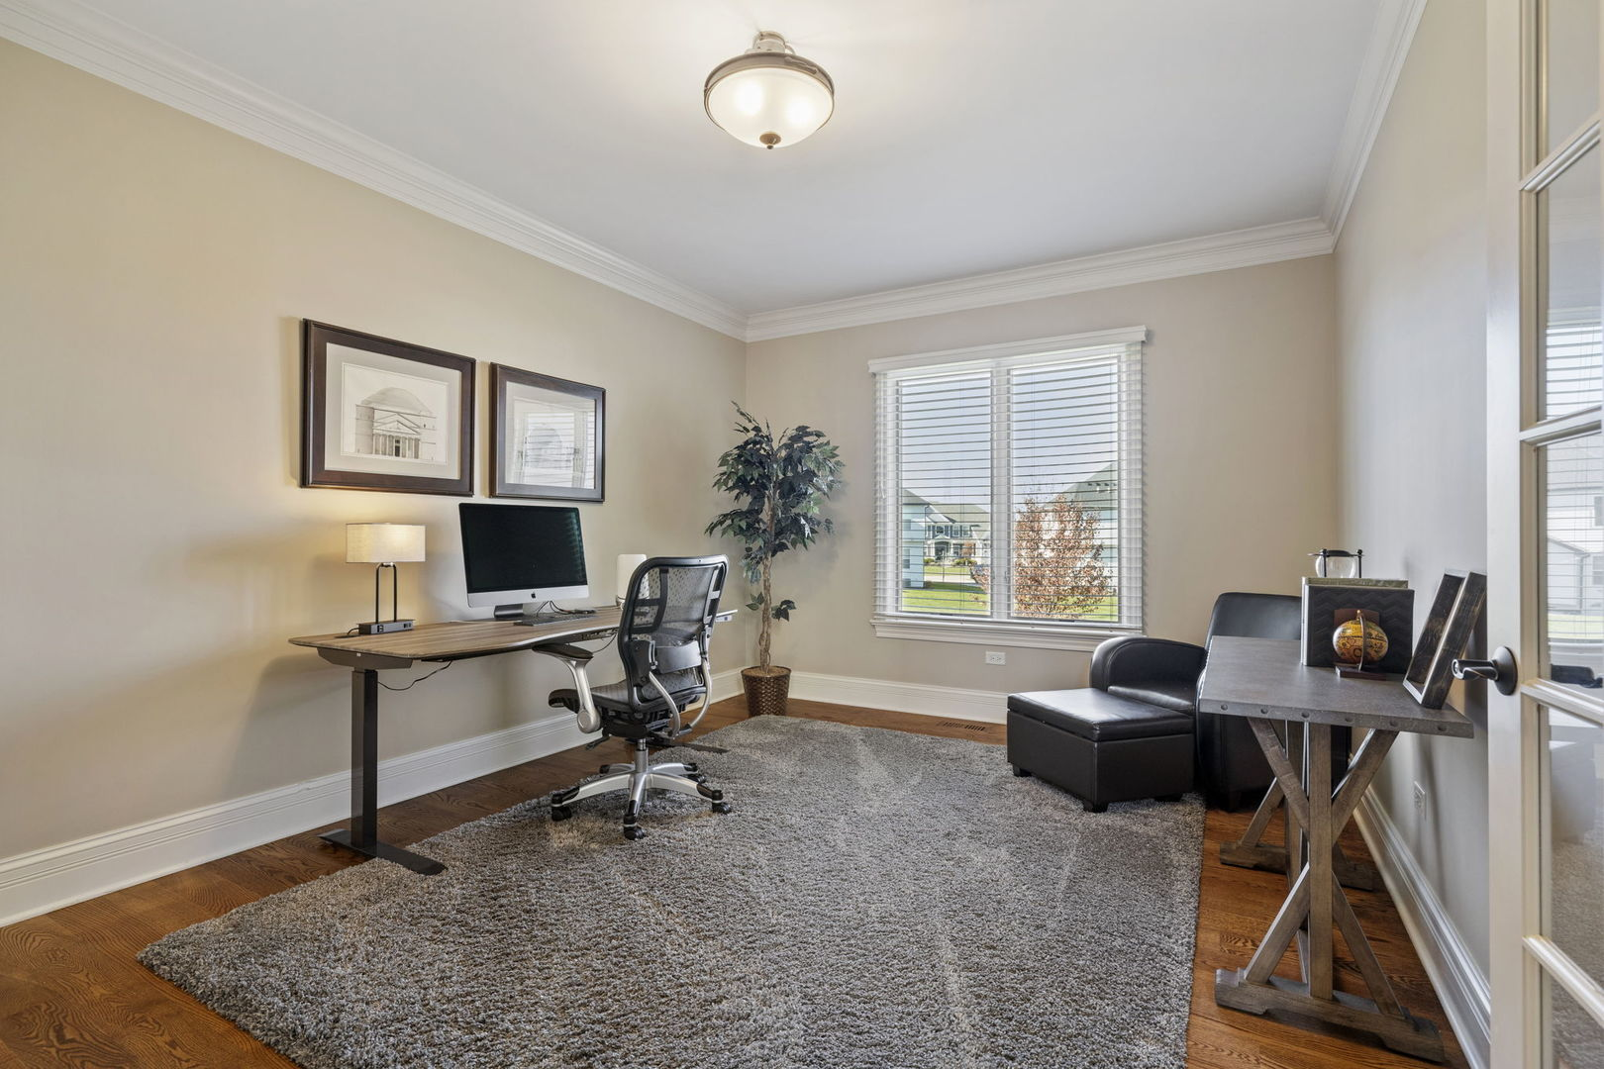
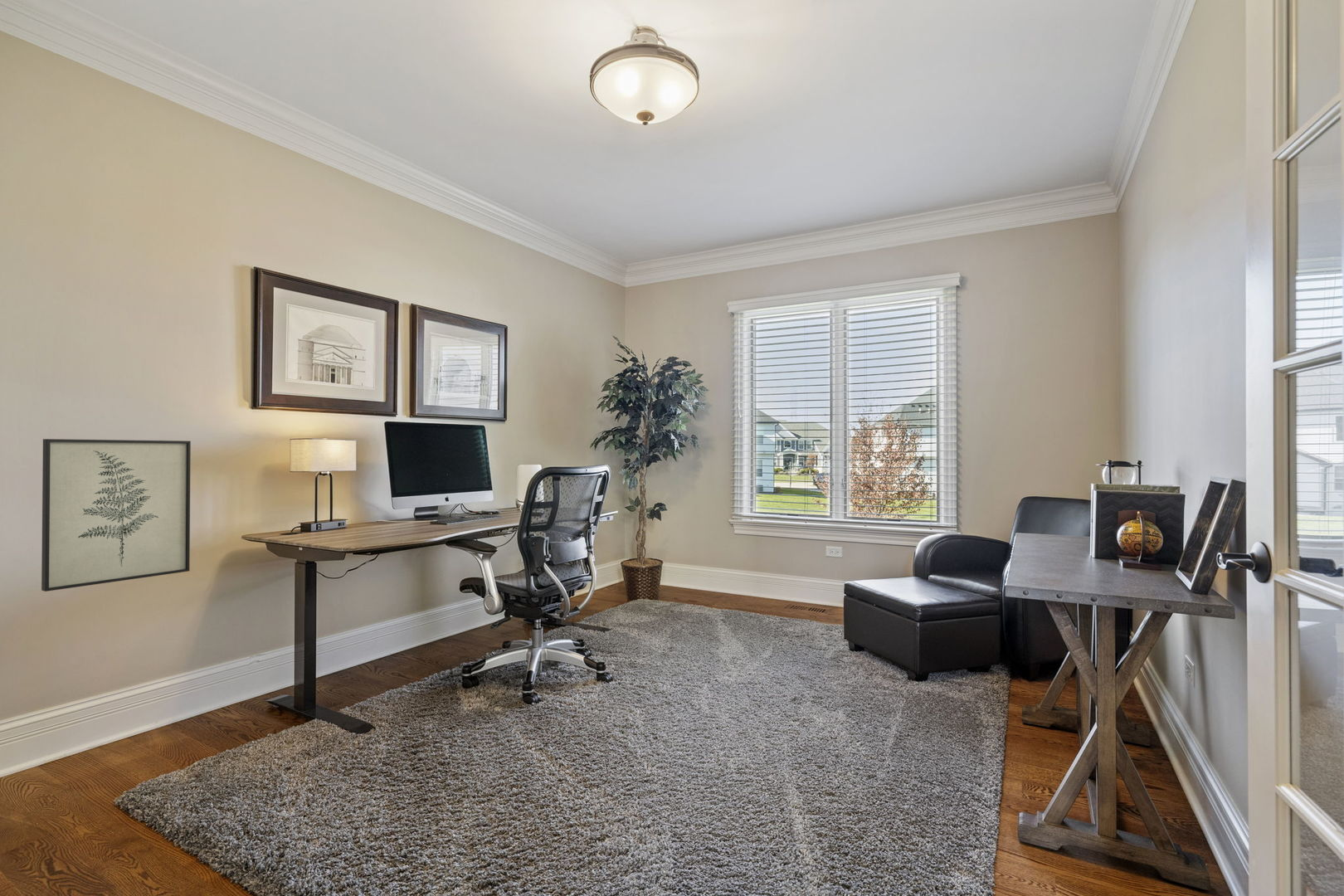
+ wall art (121, 509)
